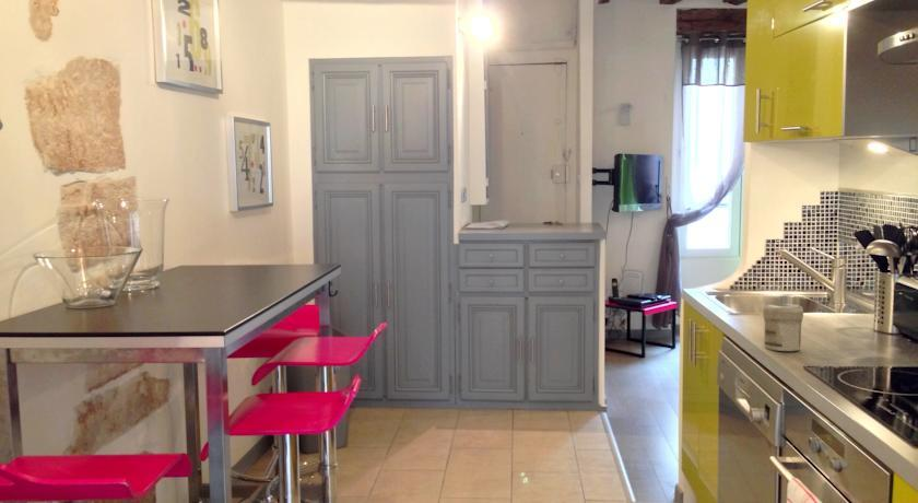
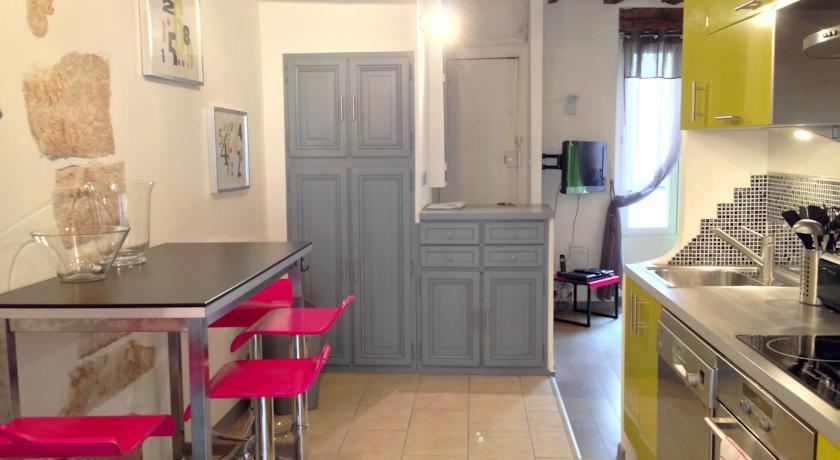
- jar (782, 326)
